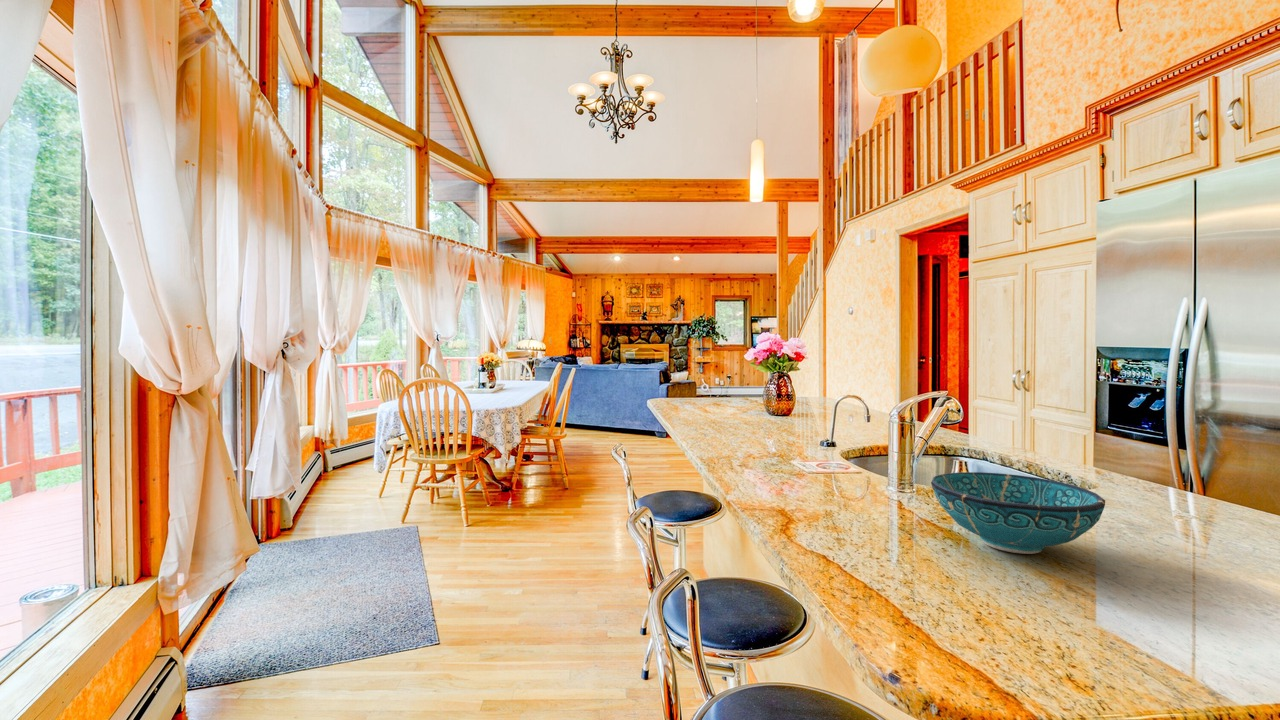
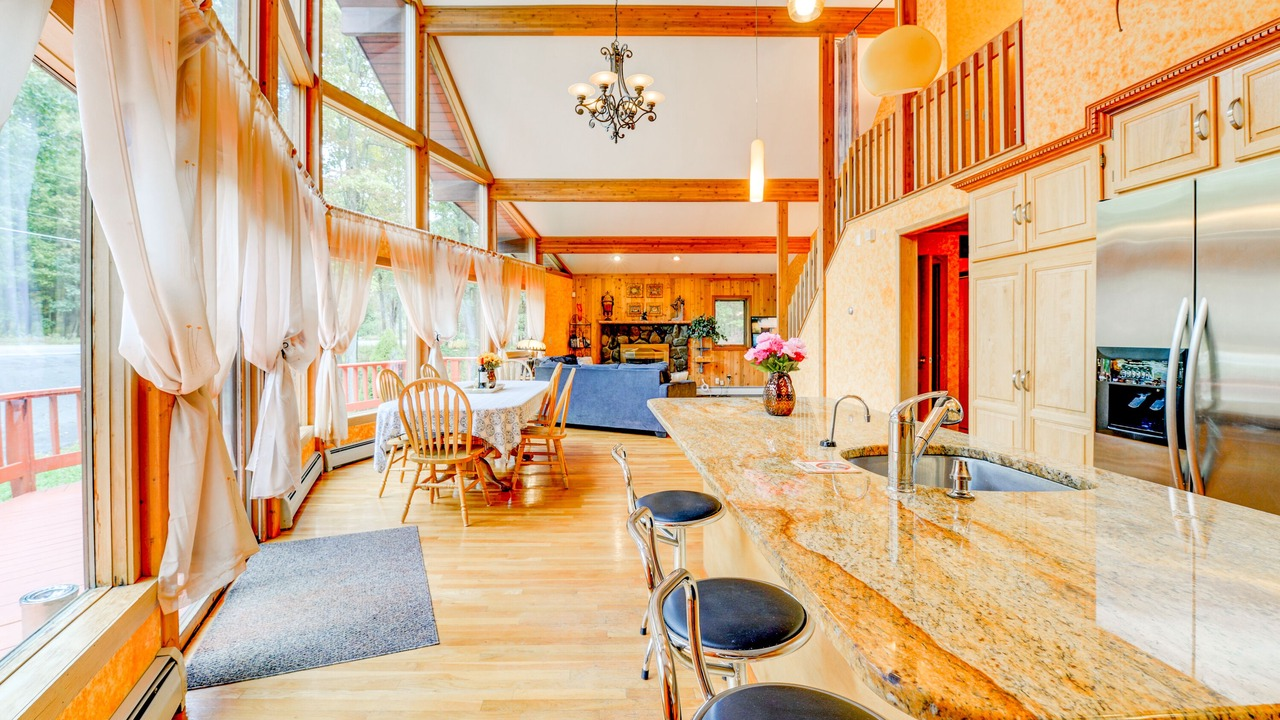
- bowl (1011, 516)
